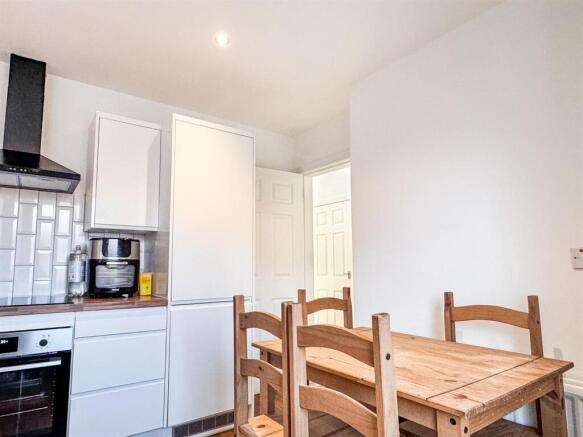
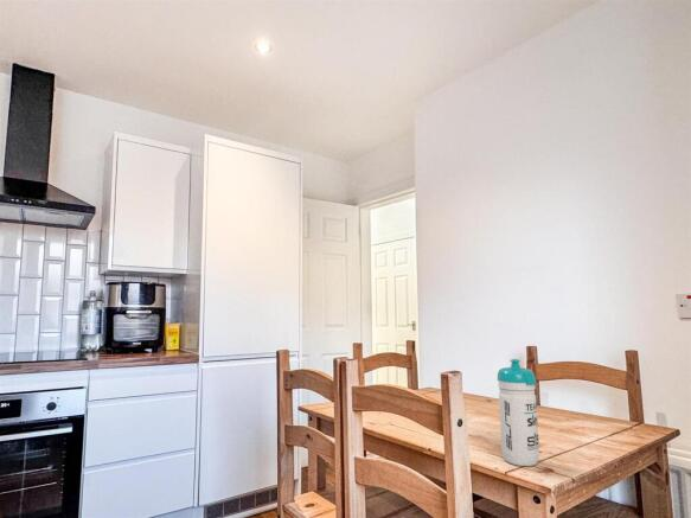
+ water bottle (517, 409)
